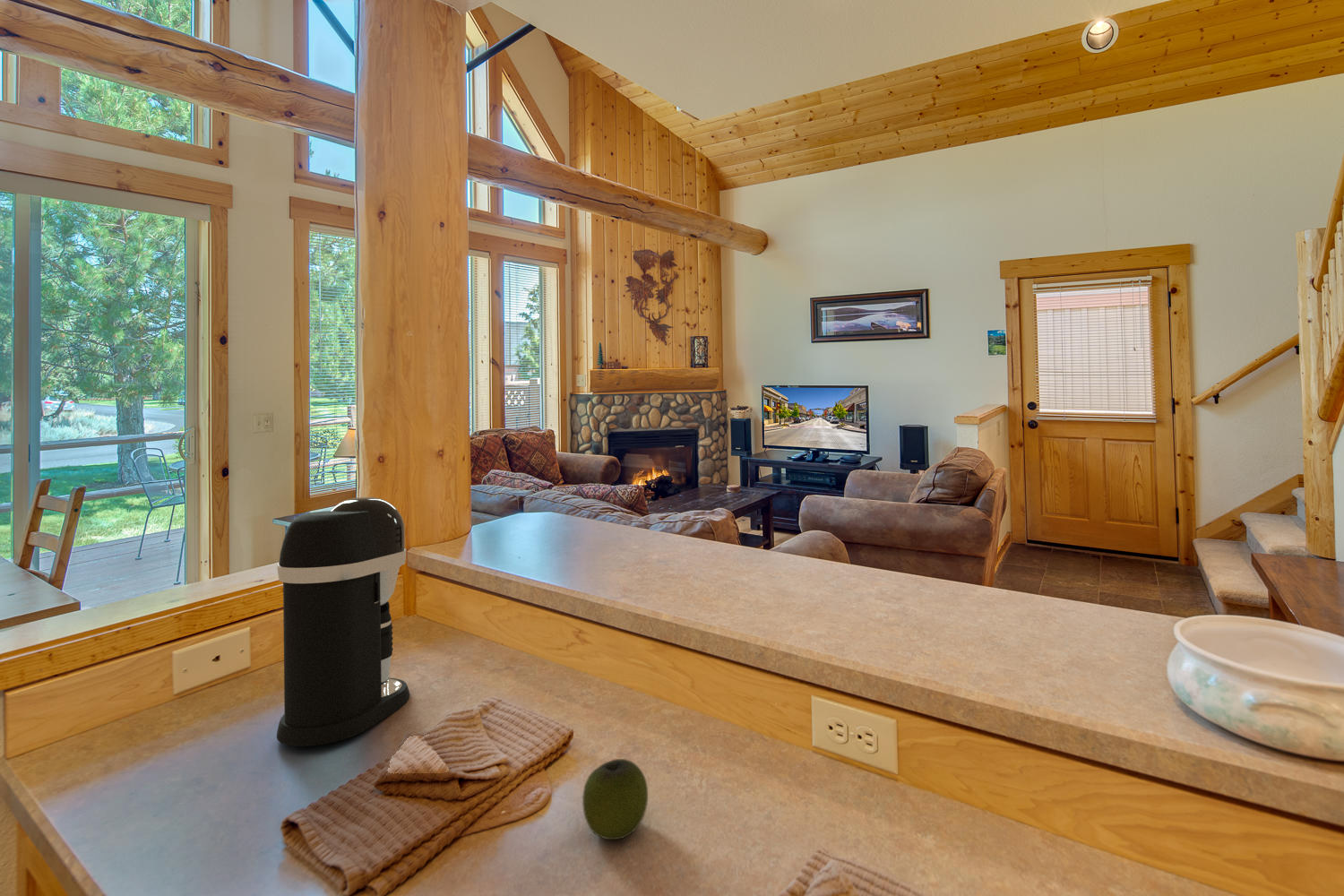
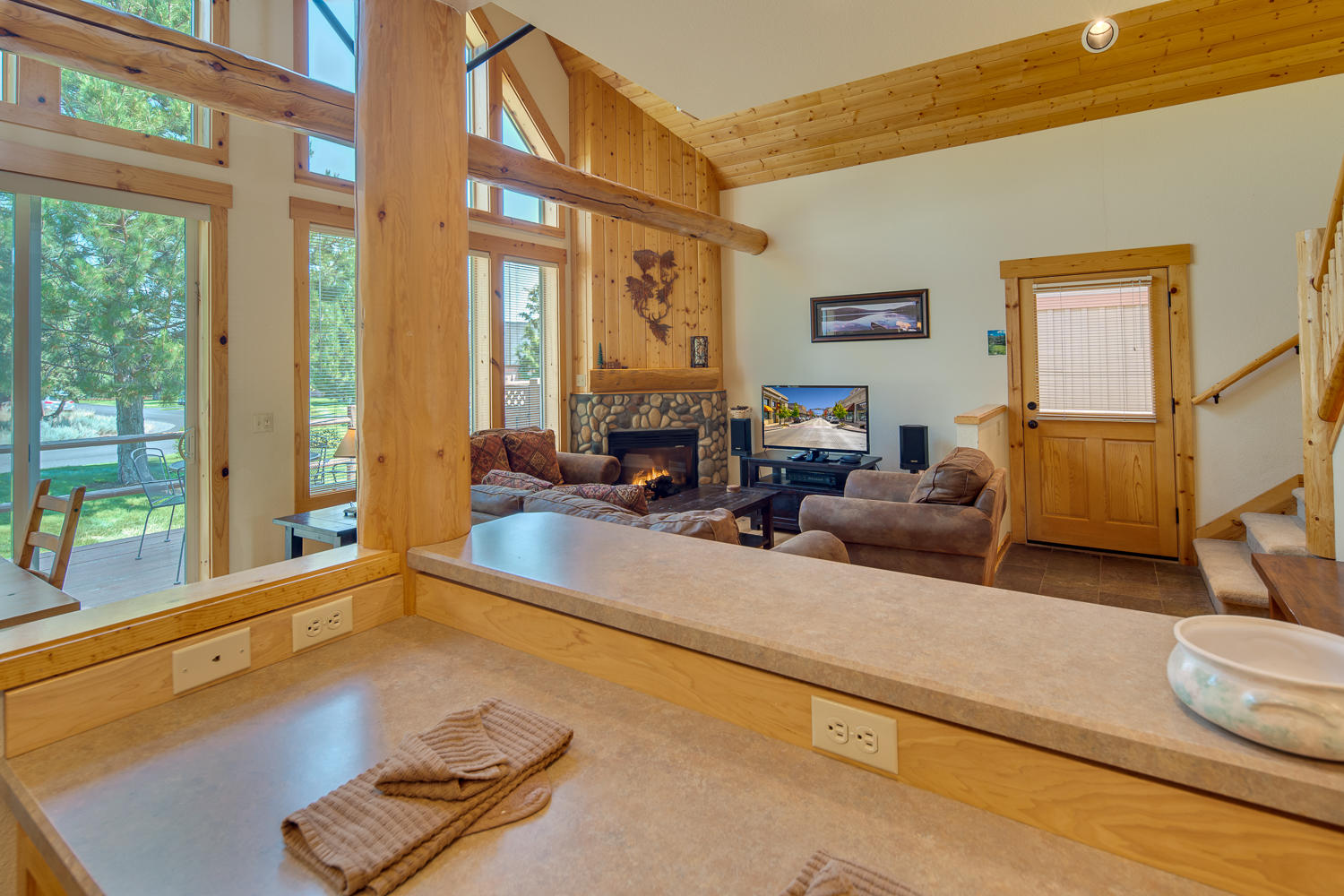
- apple (615, 796)
- coffee maker (347, 607)
